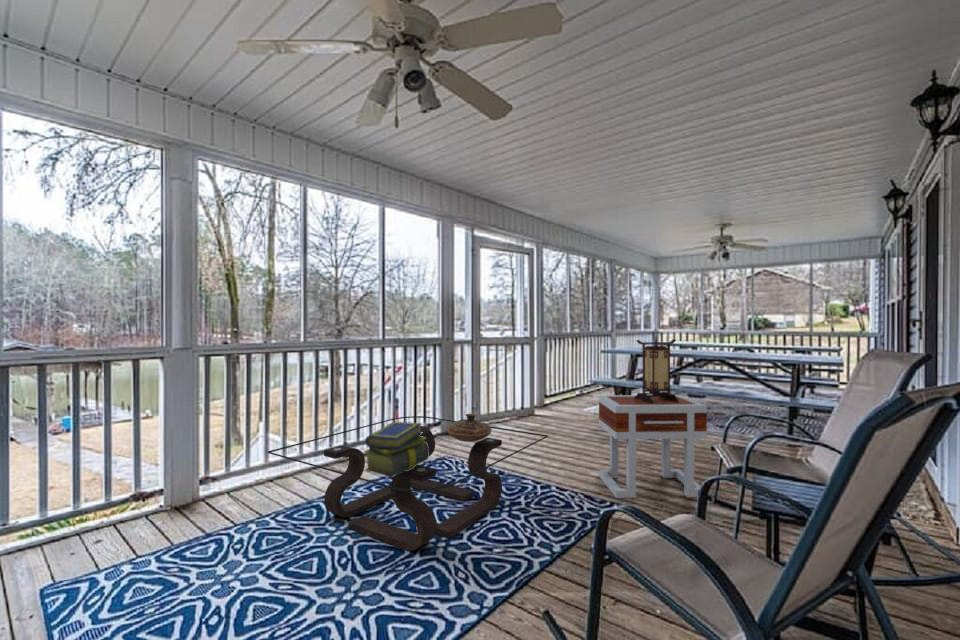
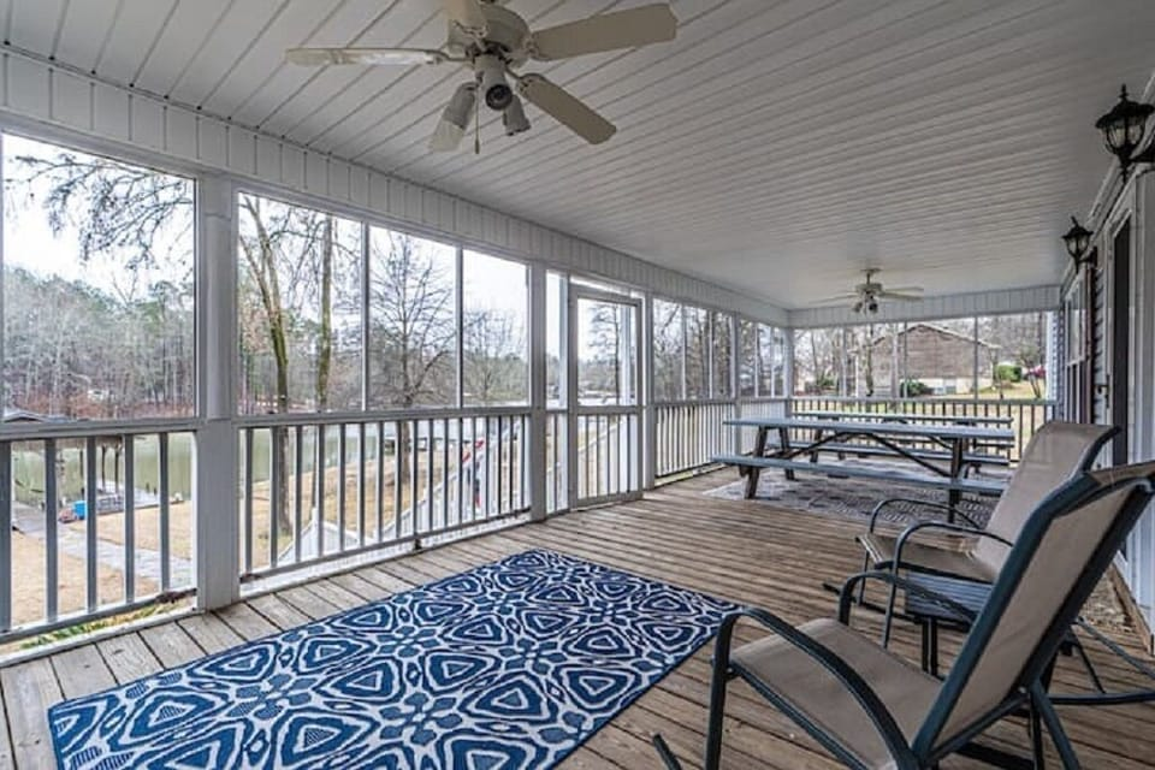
- side table (650, 438)
- lantern (656, 367)
- stack of books (396, 446)
- decorative bowl (469, 426)
- coffee table (416, 476)
